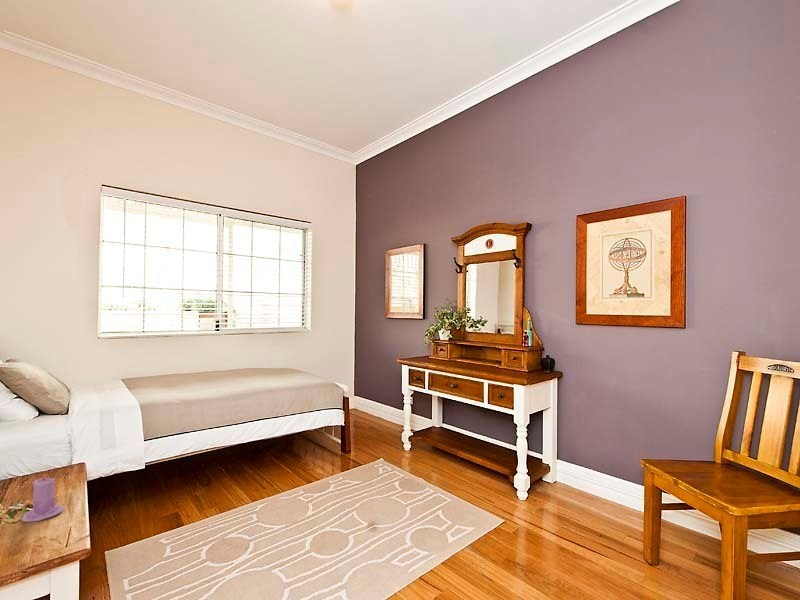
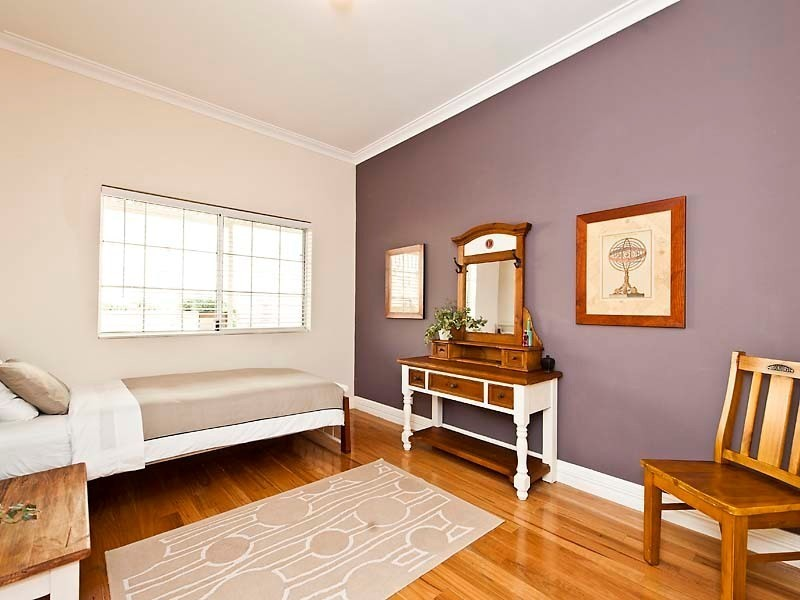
- candle (42, 494)
